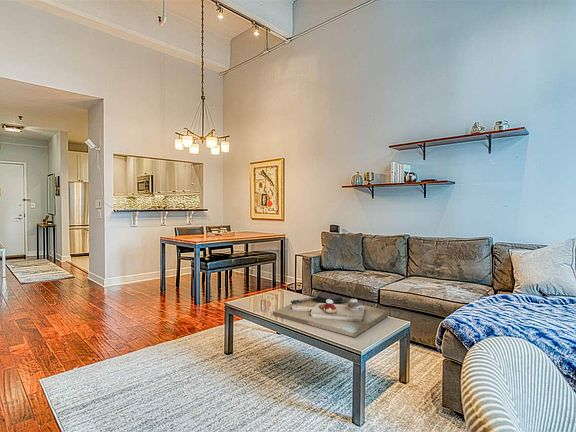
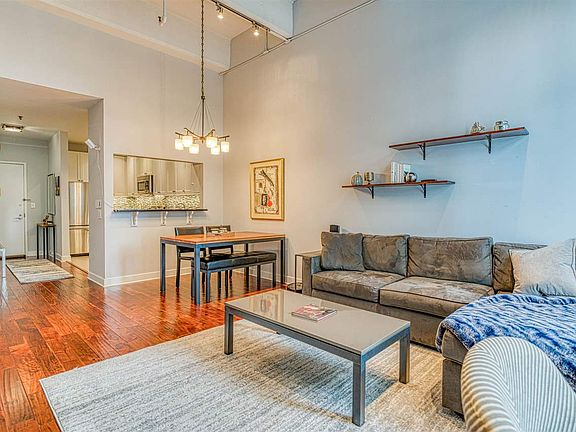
- decorative tray (330, 305)
